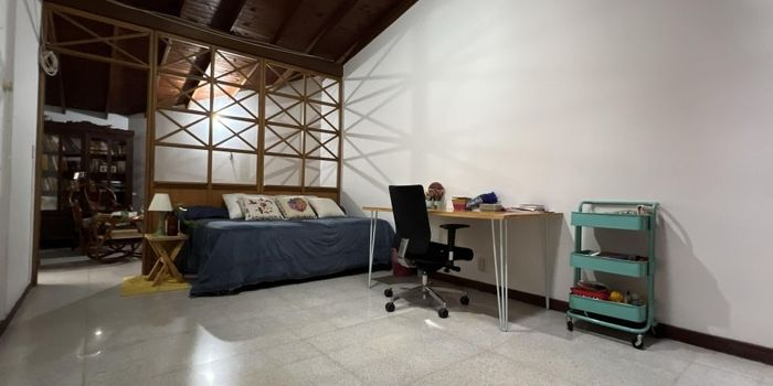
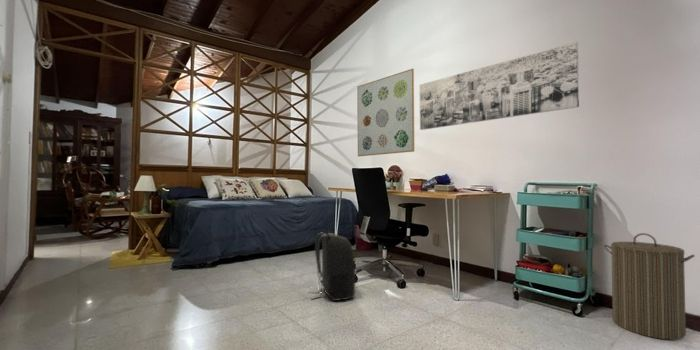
+ backpack (331, 262)
+ laundry hamper (646, 280)
+ wall art (485, 93)
+ wall art (383, 116)
